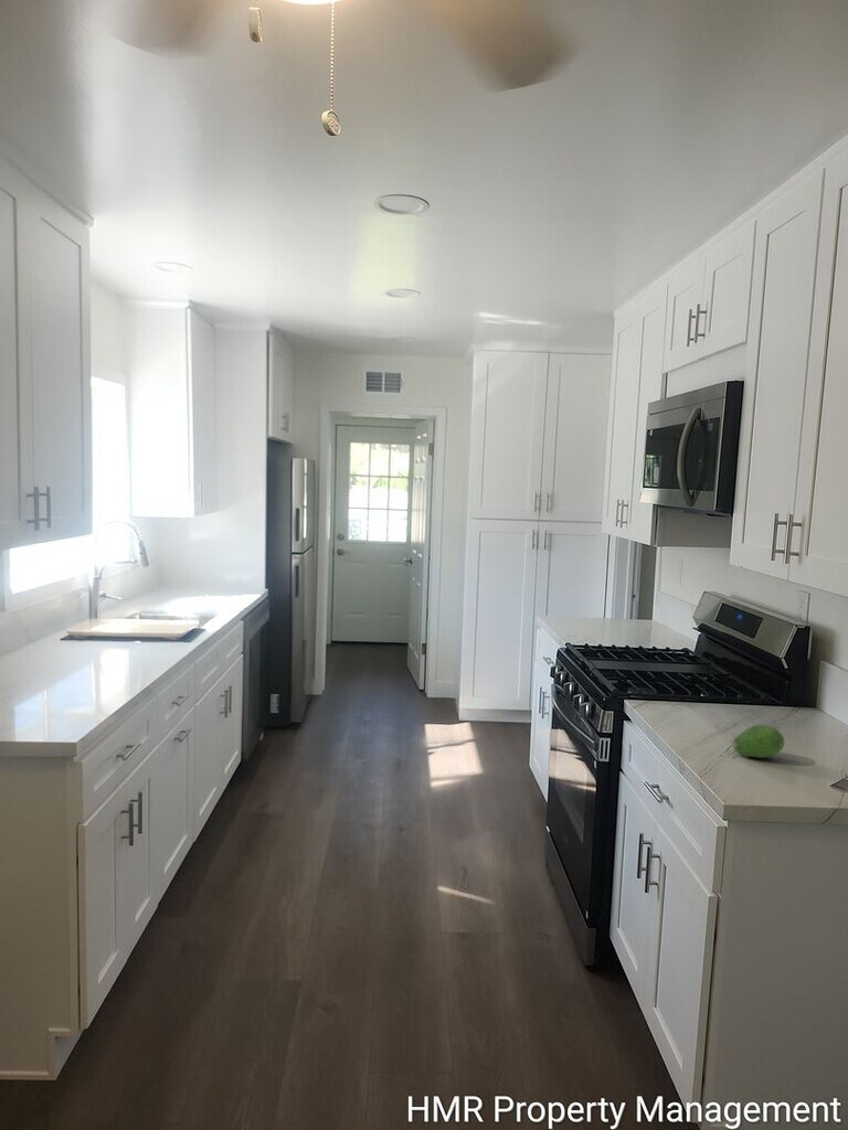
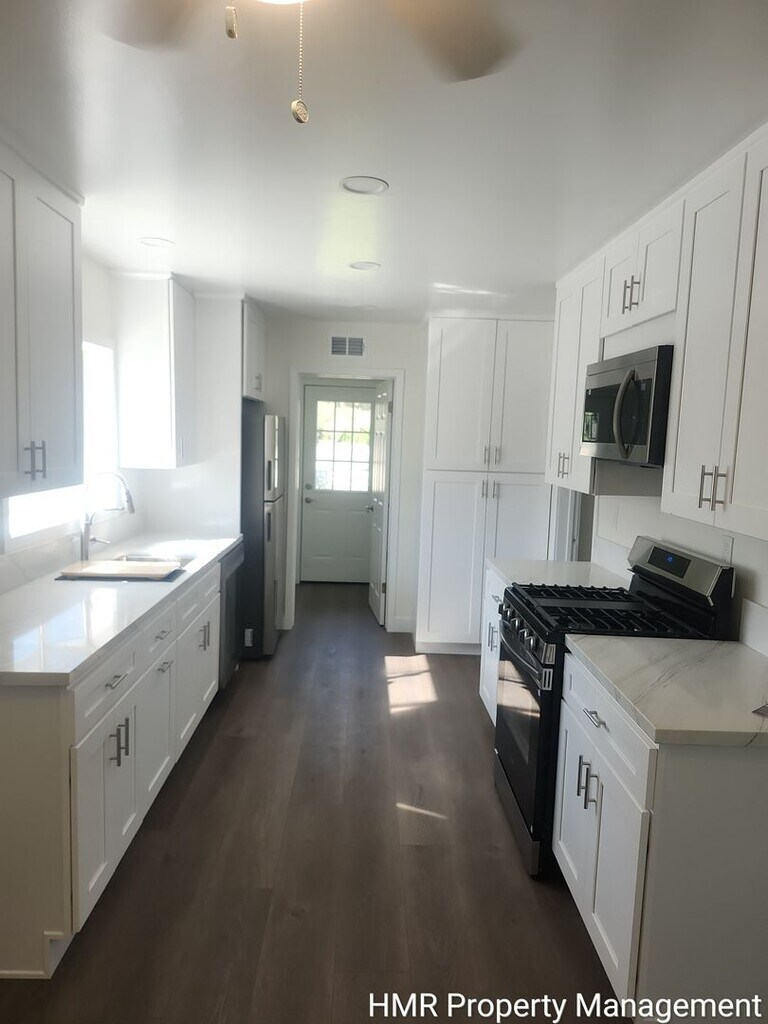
- fruit (757, 740)
